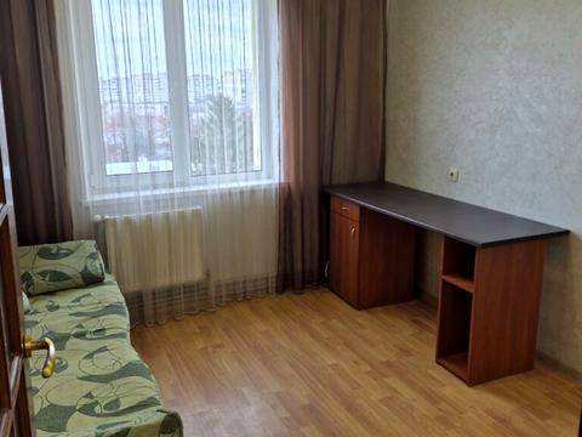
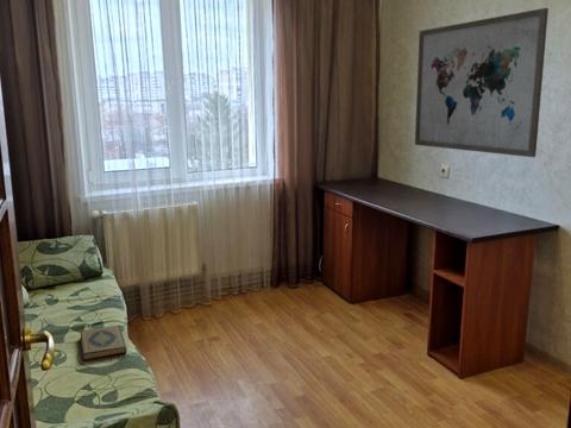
+ wall art (471, 87)
+ hardback book (102, 341)
